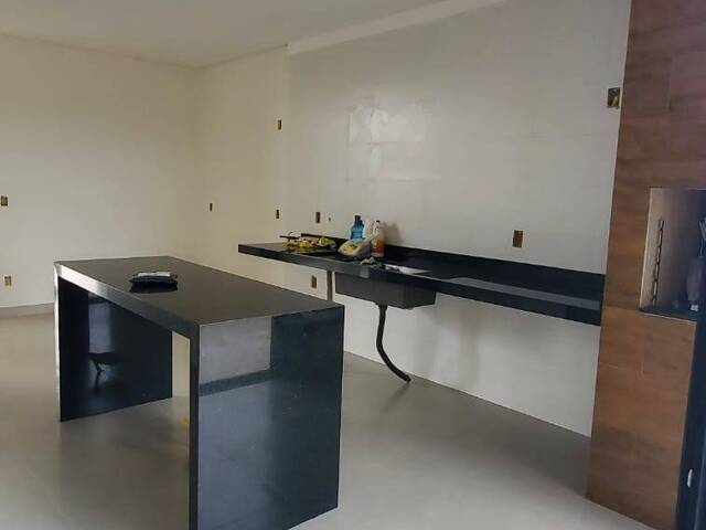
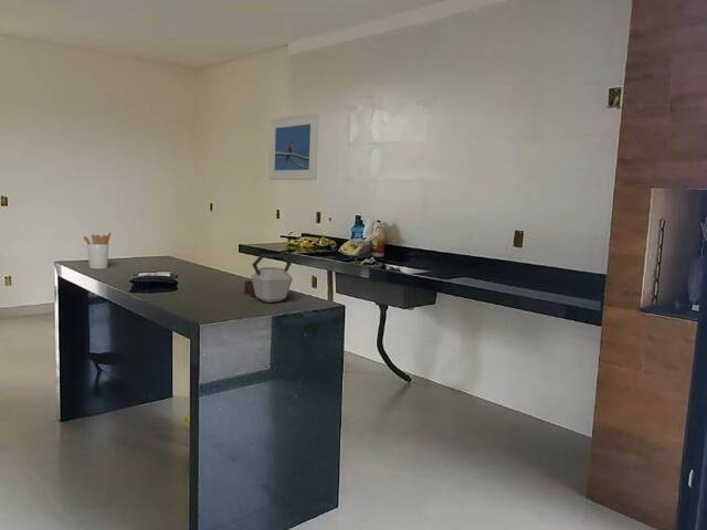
+ utensil holder (98, 250)
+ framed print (292, 148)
+ kettle (263, 275)
